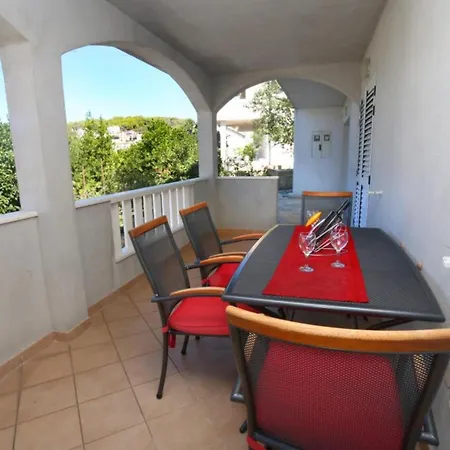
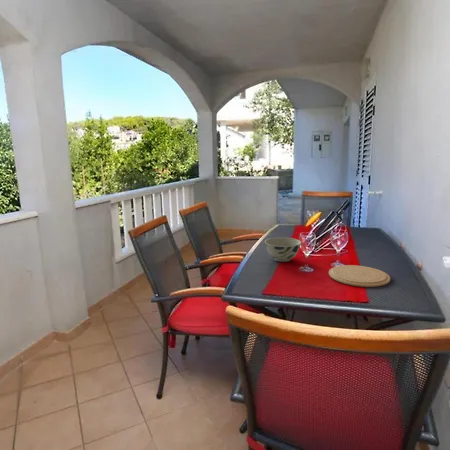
+ bowl (282, 250)
+ plate (358, 274)
